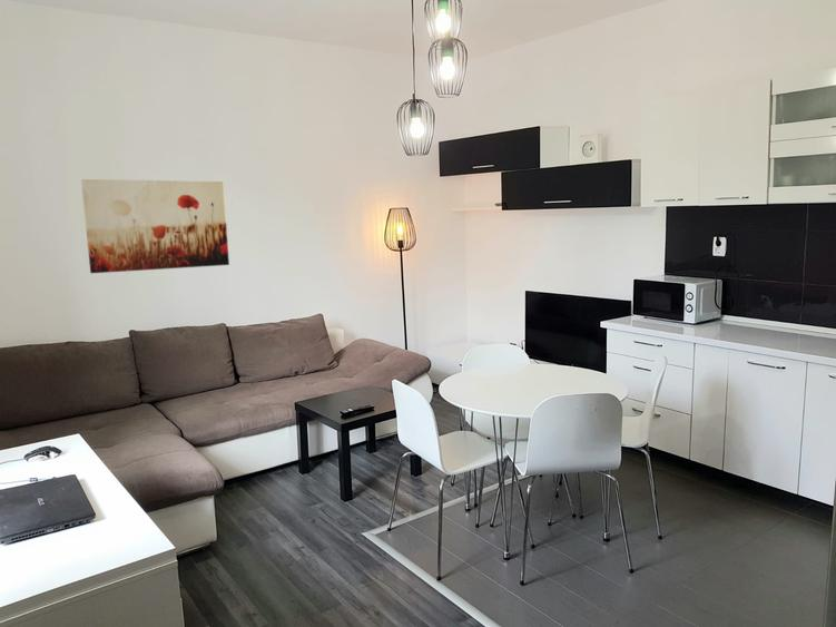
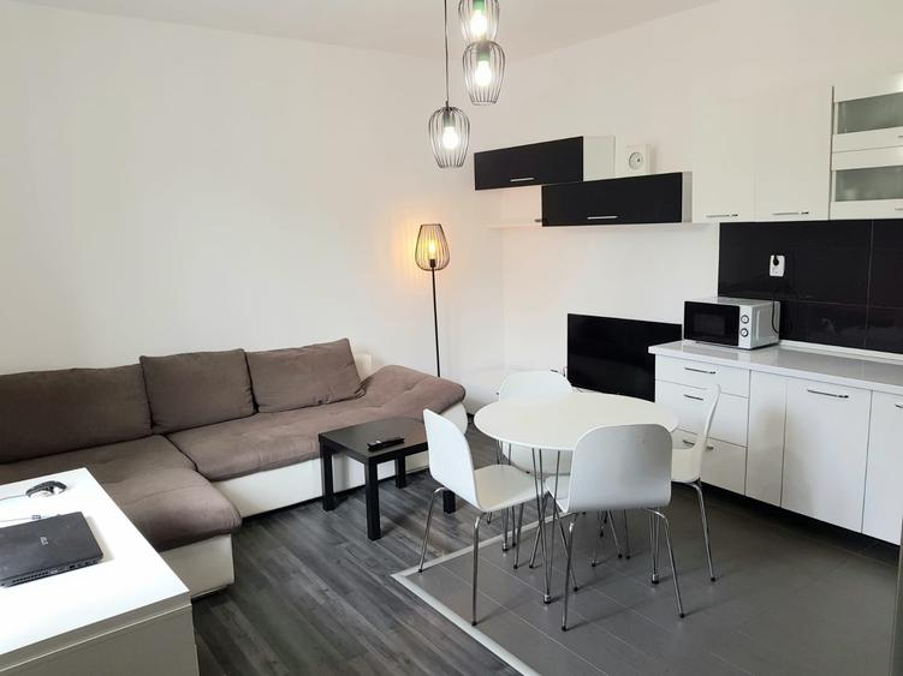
- wall art (159, 225)
